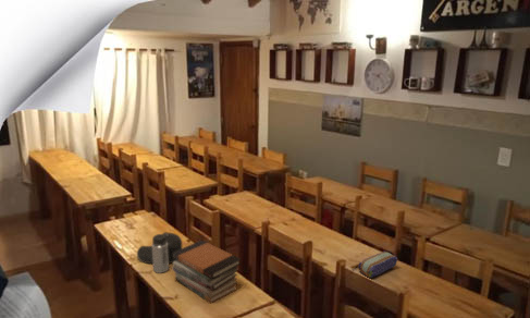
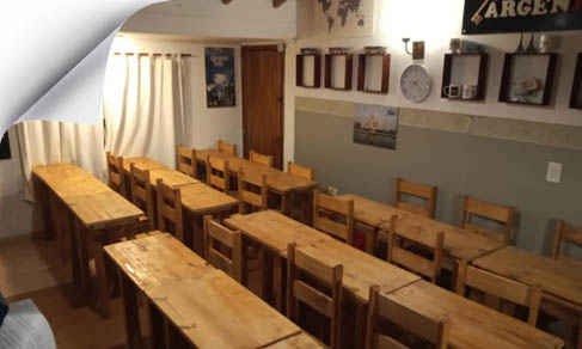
- pencil case (378, 264)
- book stack (206, 269)
- water bottle (161, 241)
